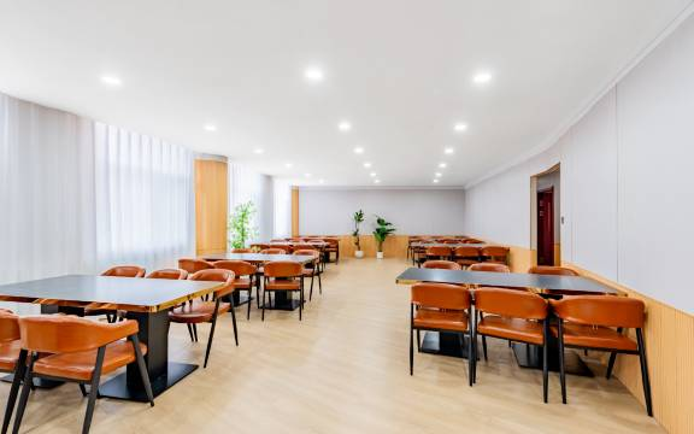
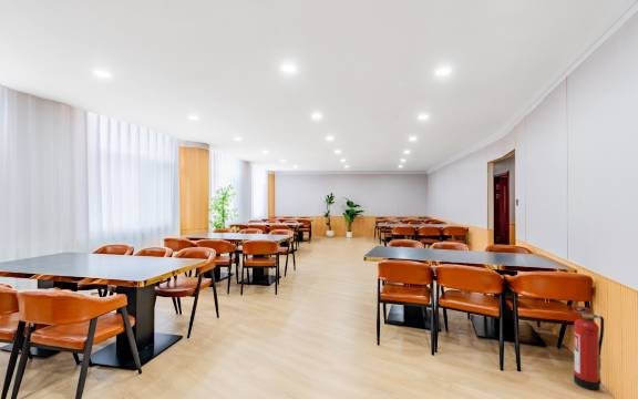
+ fire extinguisher (587, 346)
